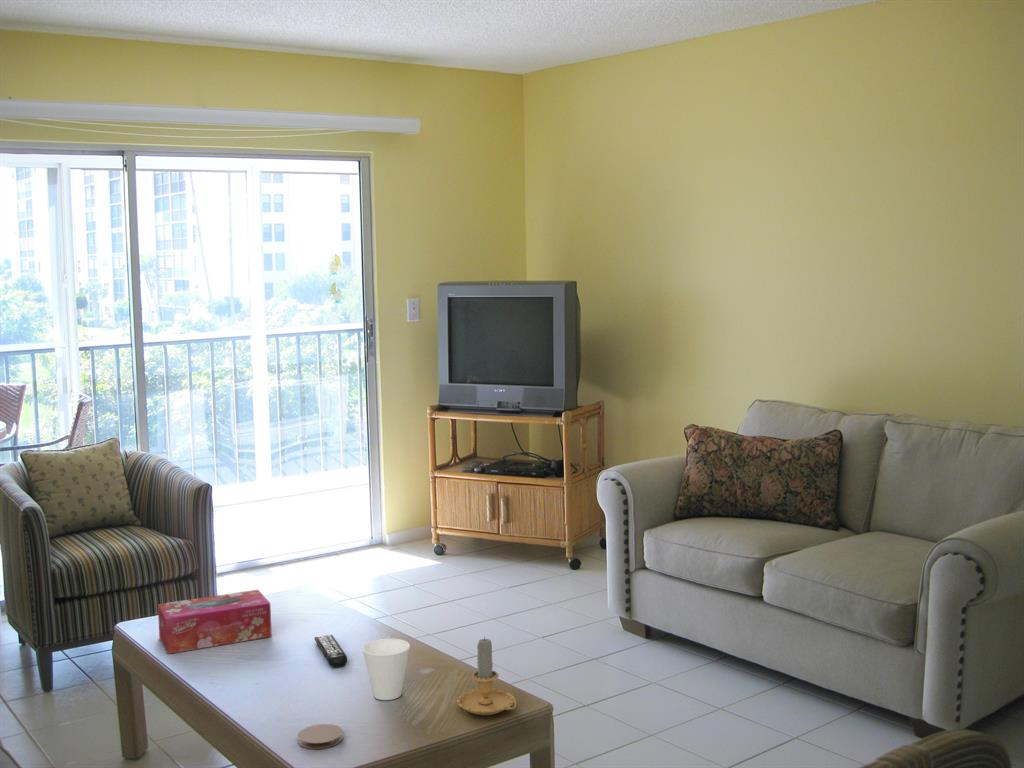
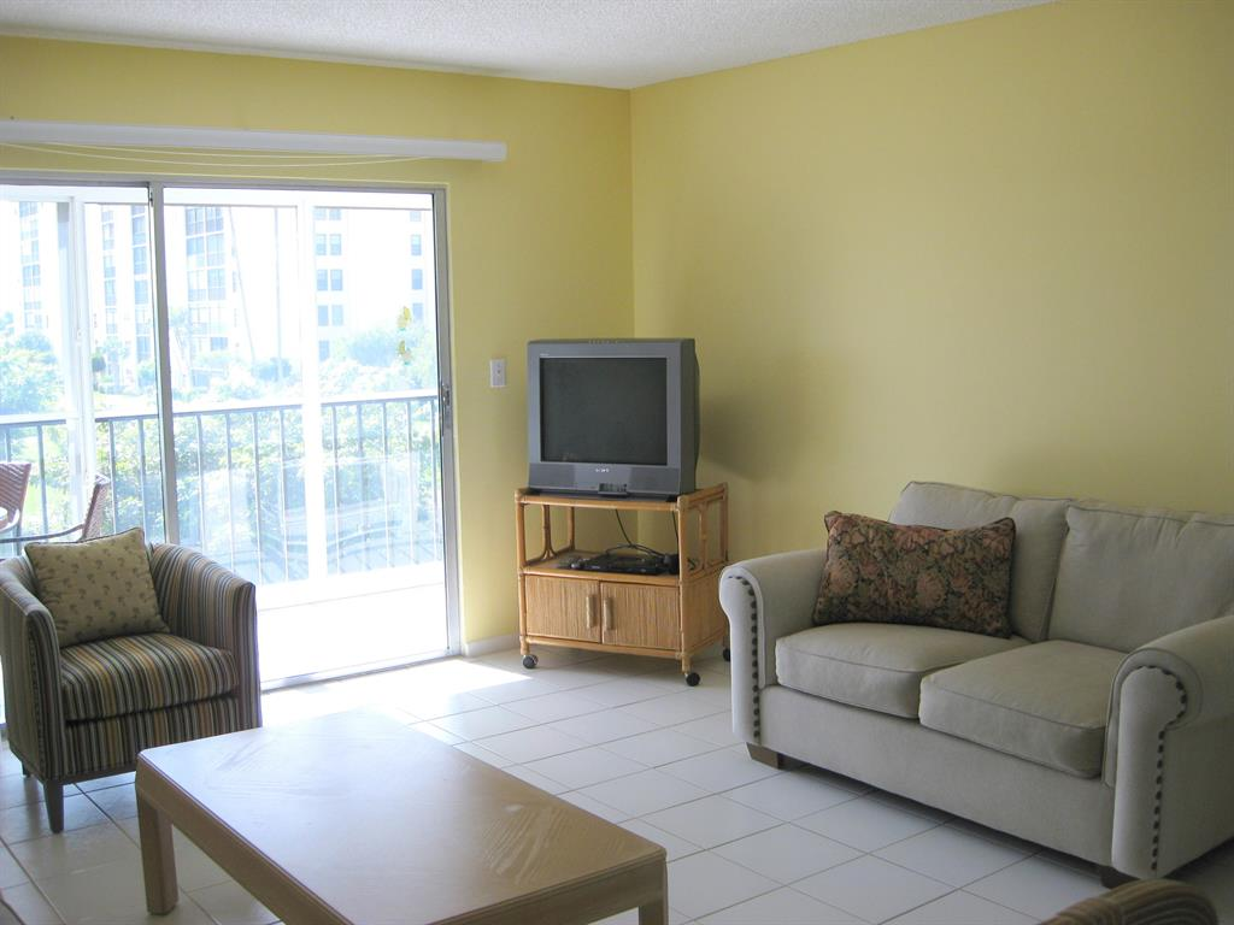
- coaster (320, 736)
- candle (489, 674)
- cup (386, 670)
- remote control (330, 649)
- tissue box (214, 620)
